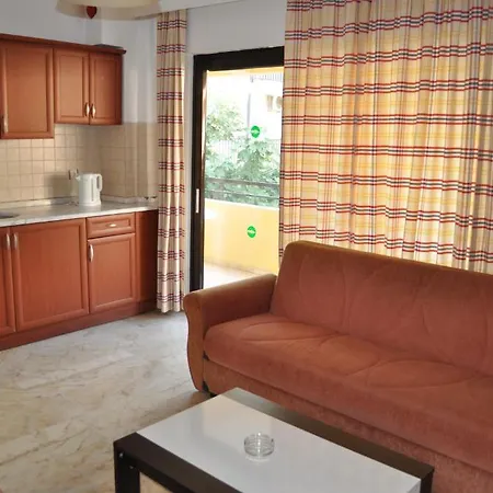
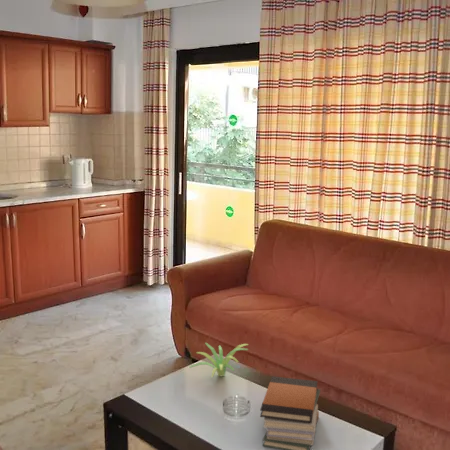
+ plant (219, 360)
+ book stack (291, 413)
